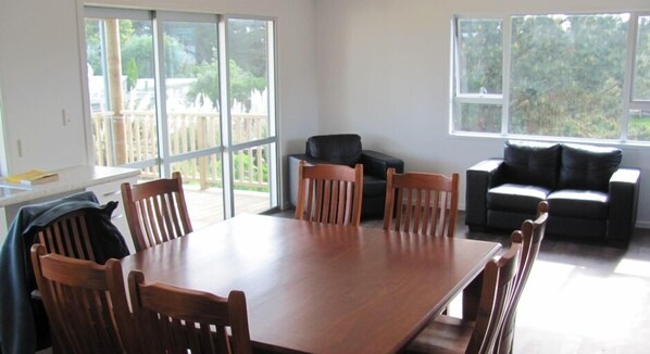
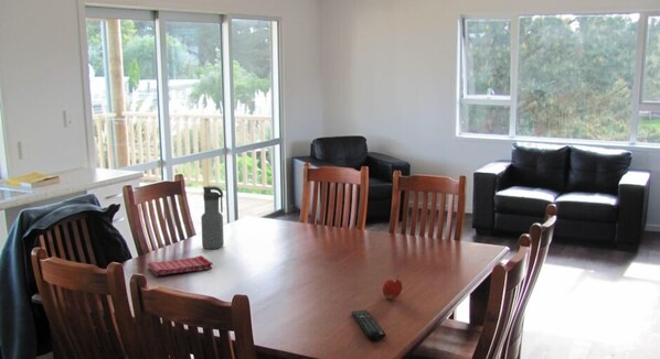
+ remote control (368, 324)
+ fruit (392, 286)
+ water bottle (212, 217)
+ dish towel (180, 264)
